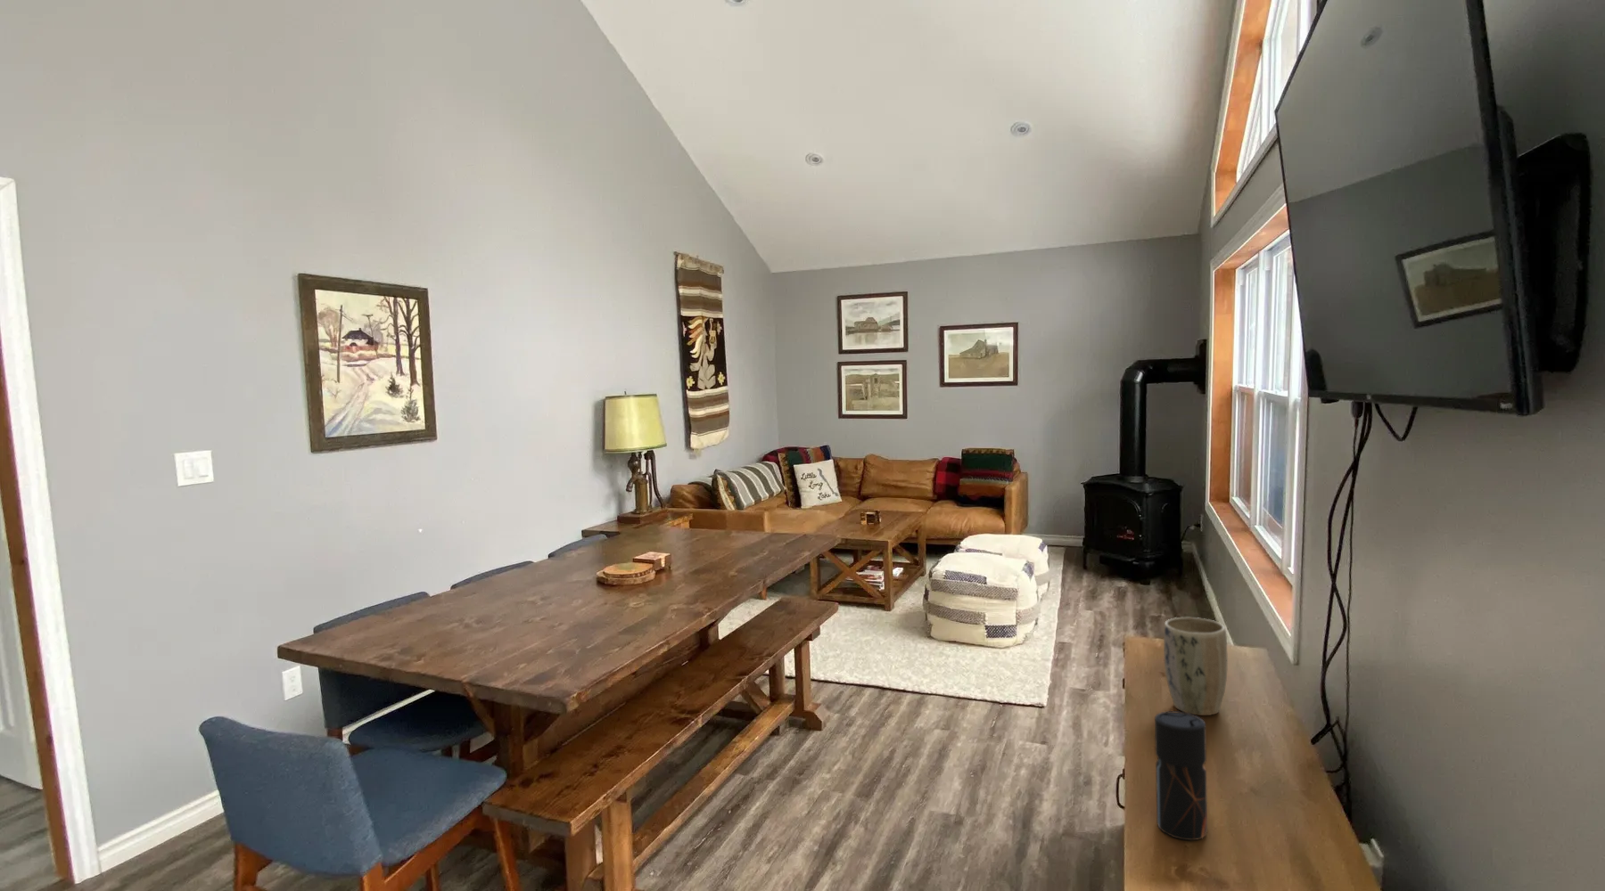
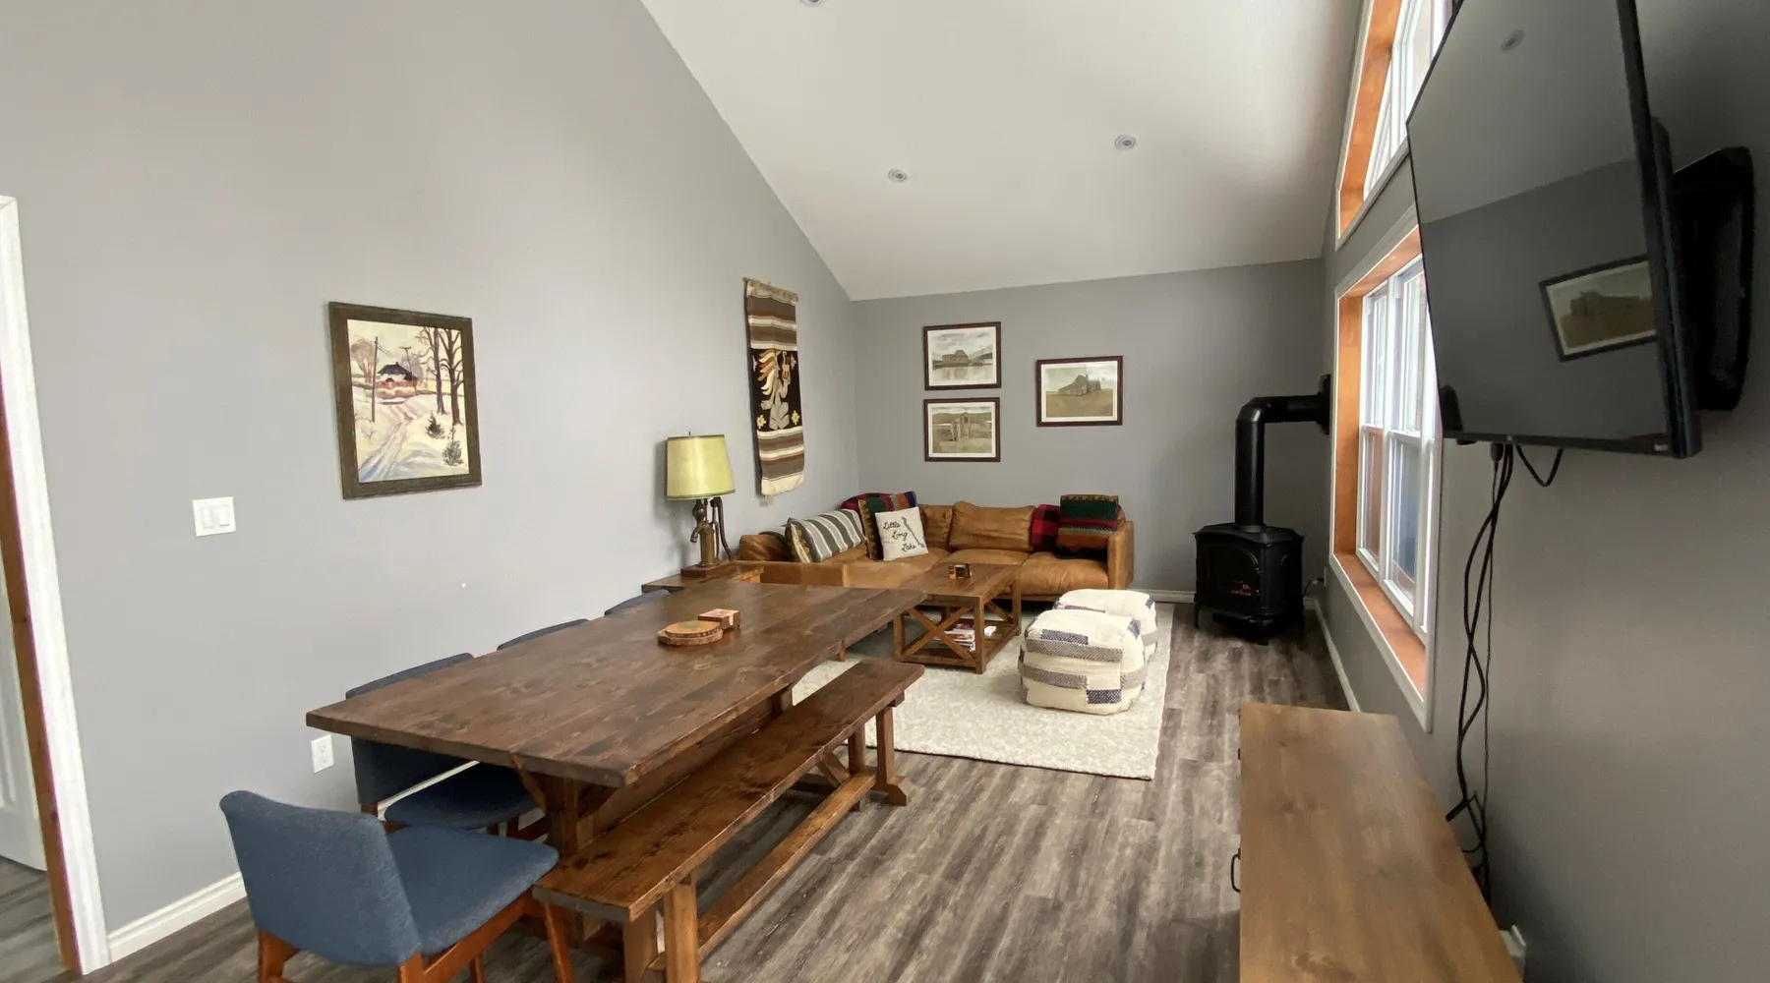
- plant pot (1194, 666)
- pepper grinder (1180, 774)
